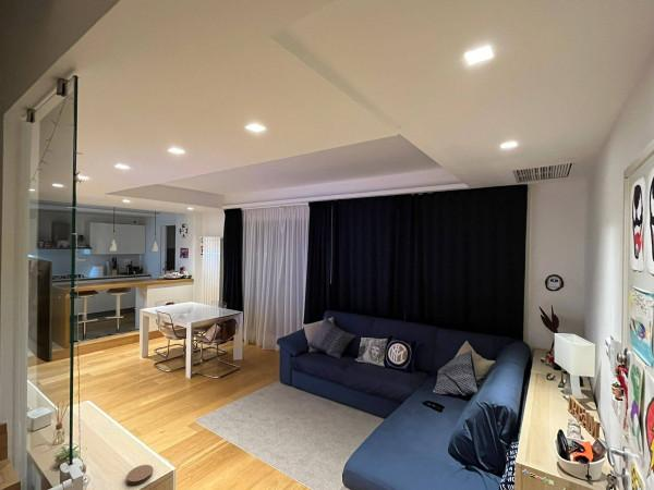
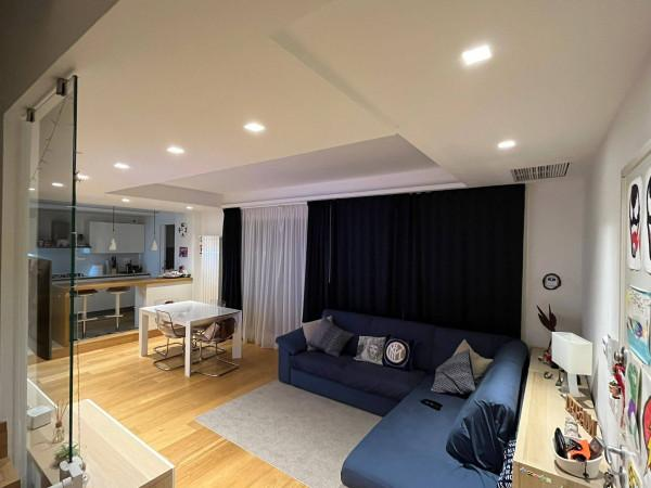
- coaster (140, 474)
